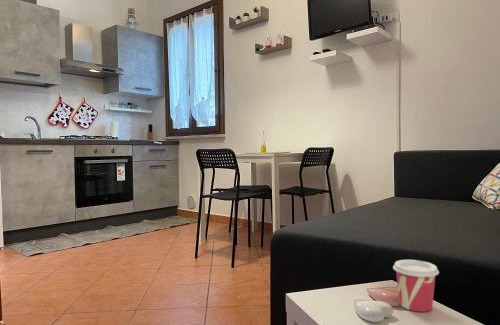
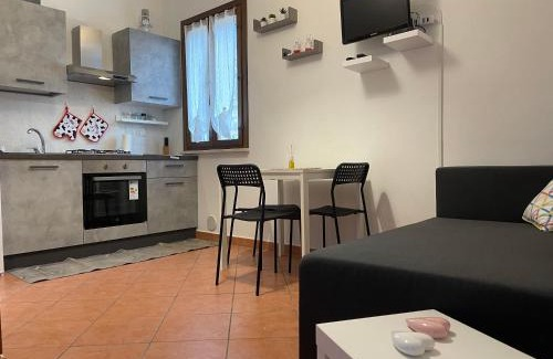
- cup (415, 285)
